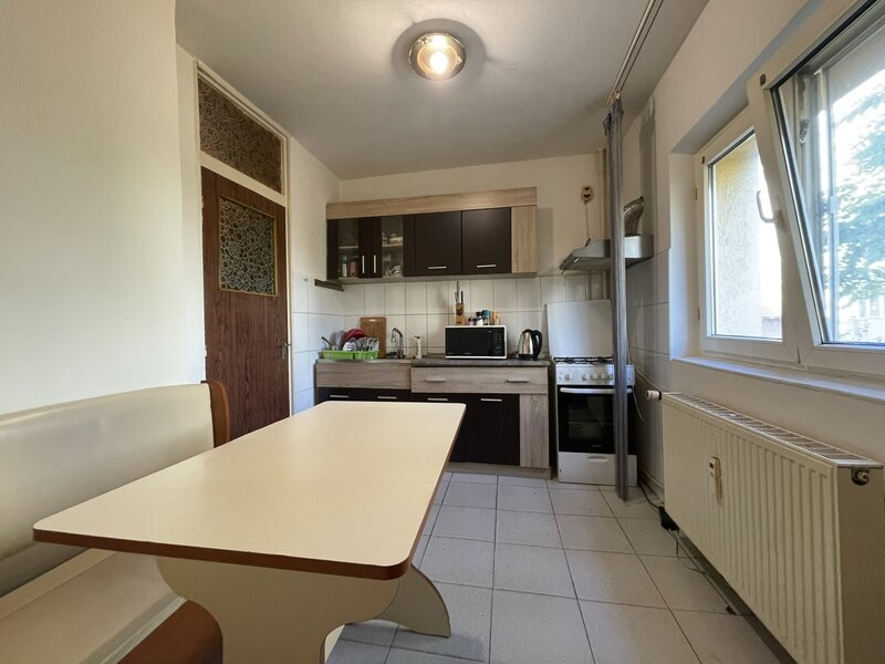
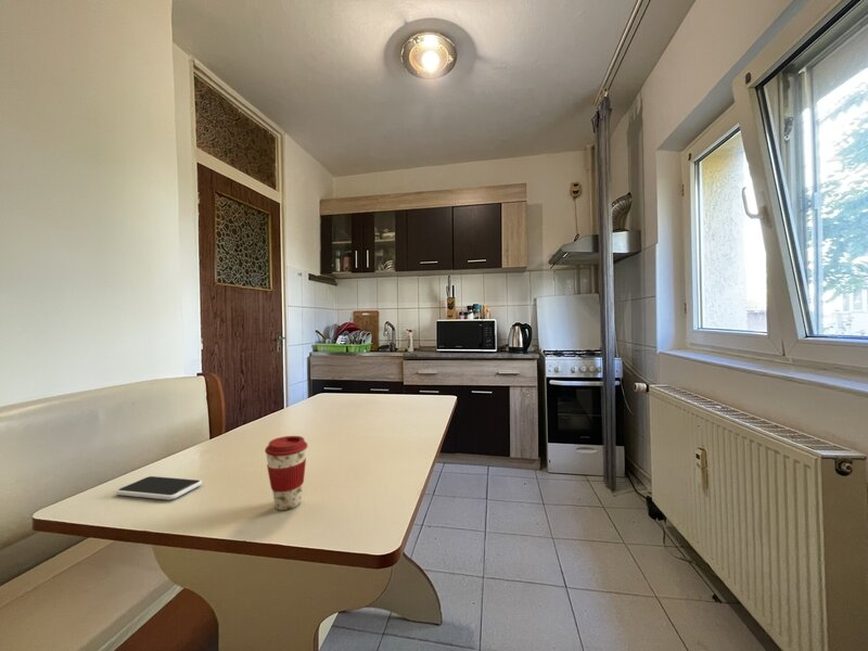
+ coffee cup (286, 472)
+ smartphone (159, 487)
